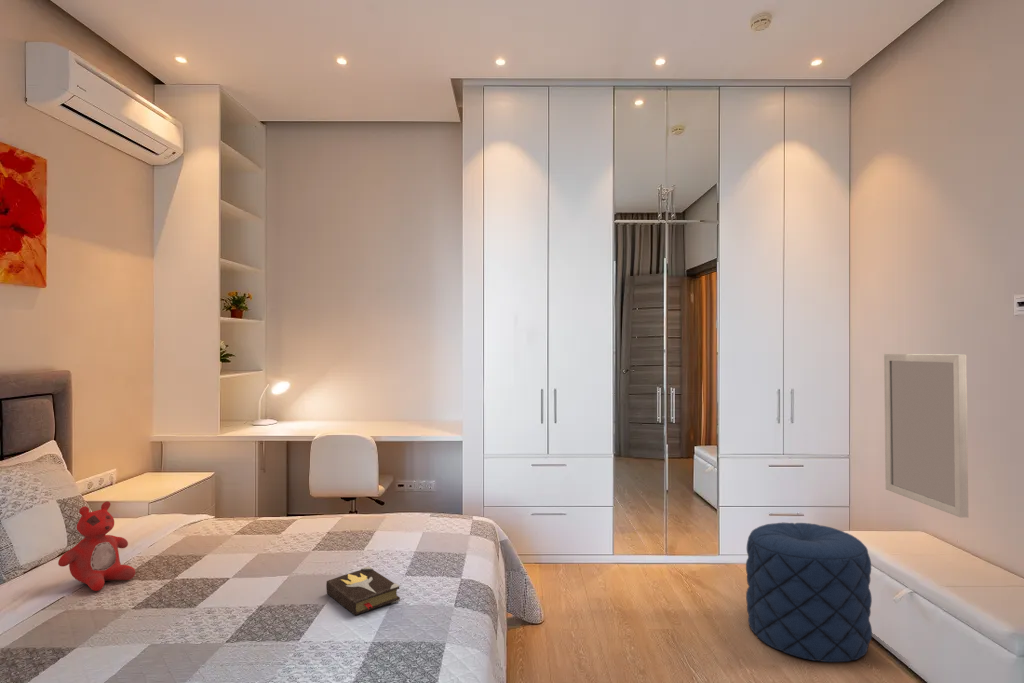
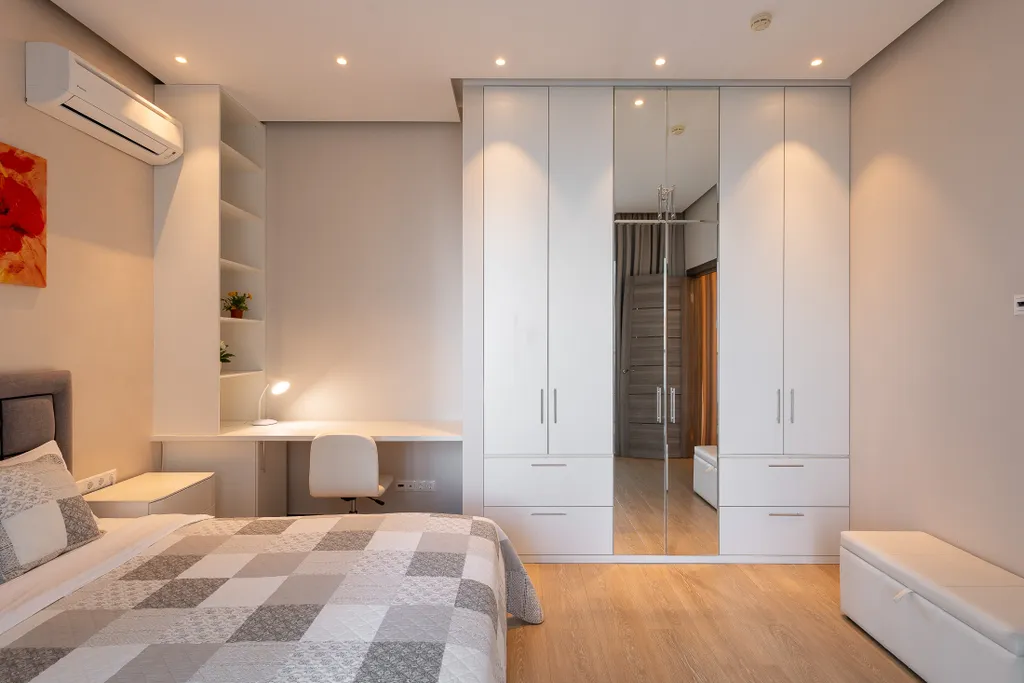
- pouf (806, 583)
- home mirror (922, 428)
- hardback book (362, 588)
- stuffed bear (101, 543)
